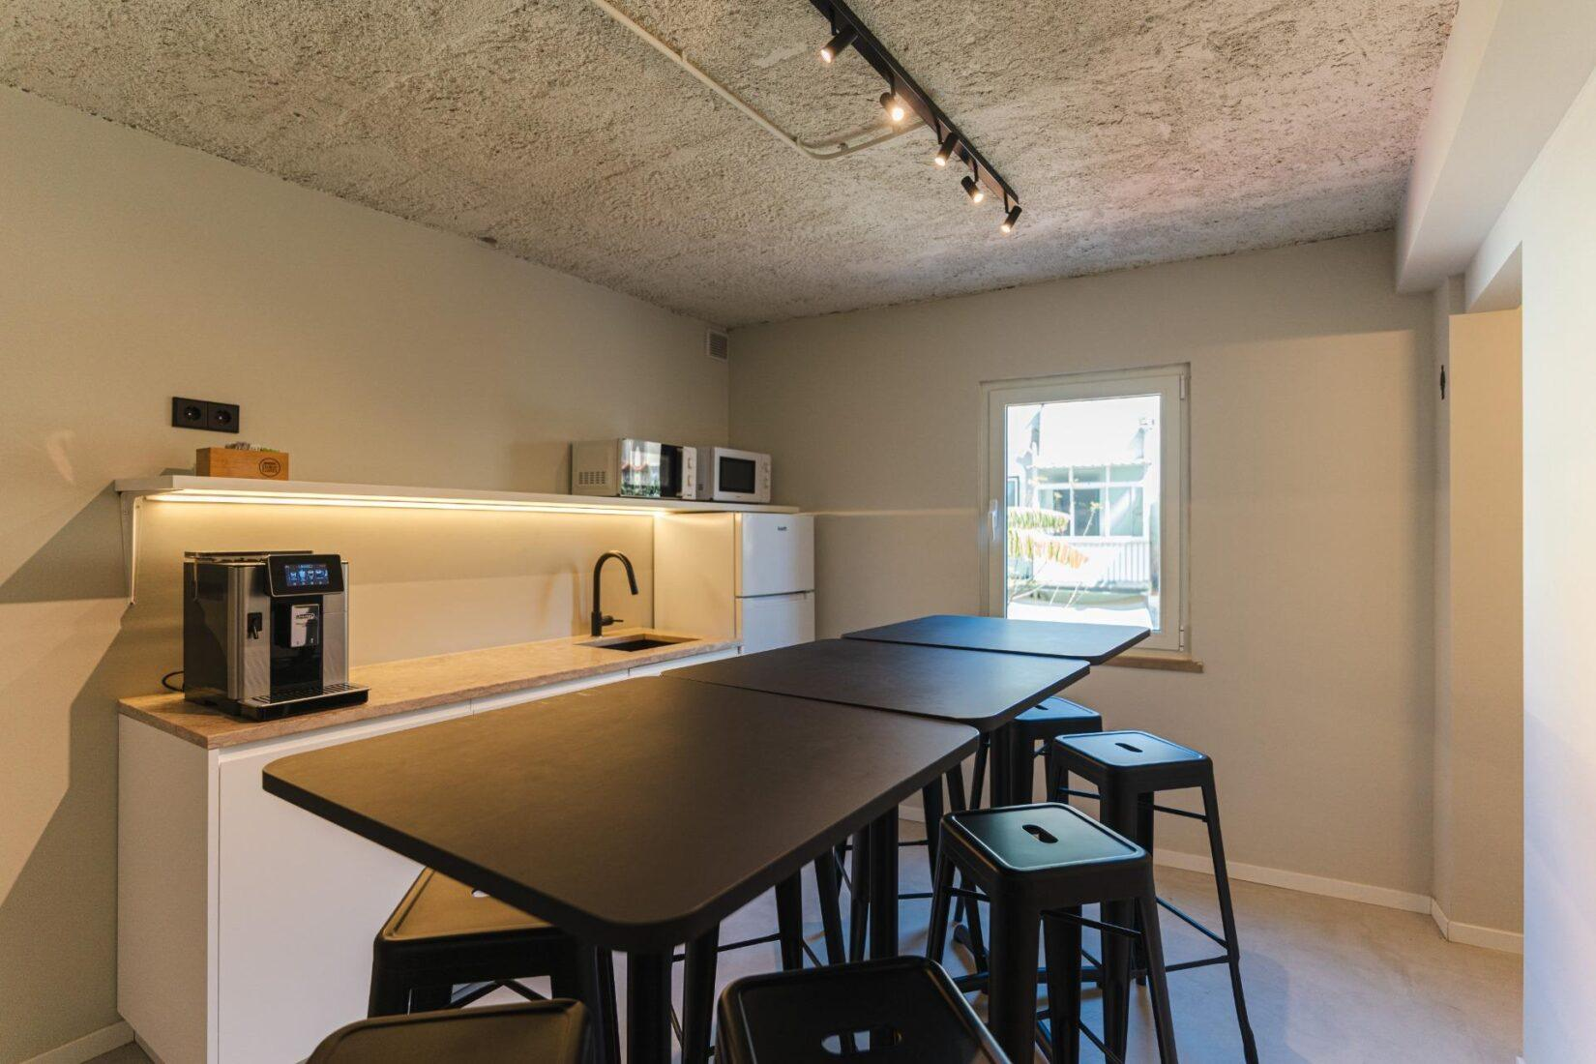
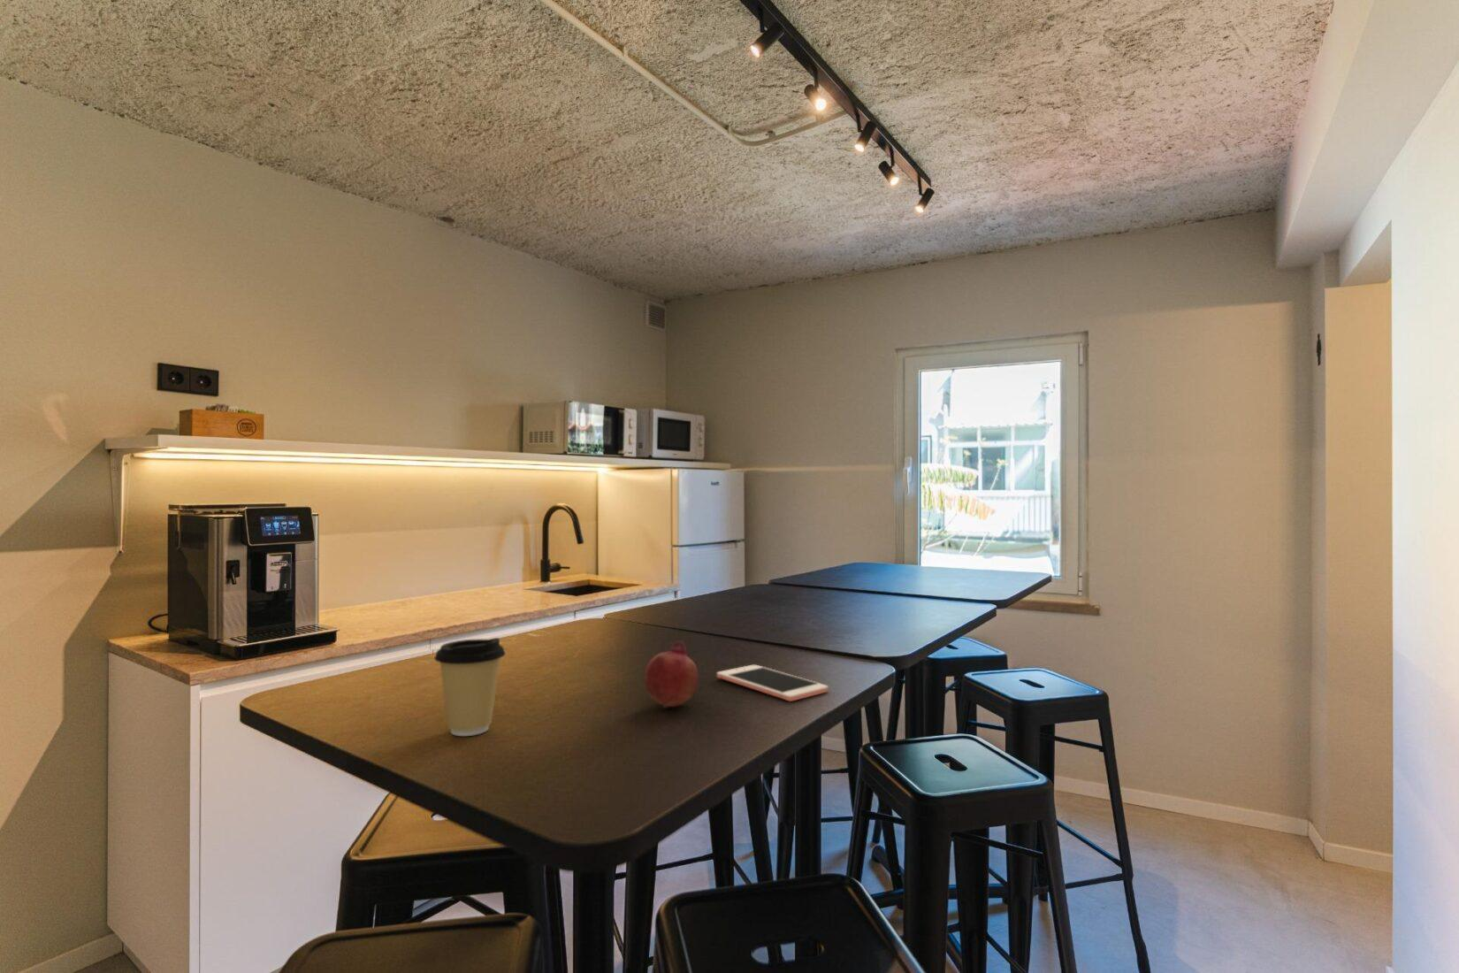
+ coffee cup (470, 684)
+ fruit (671, 673)
+ cell phone (770, 681)
